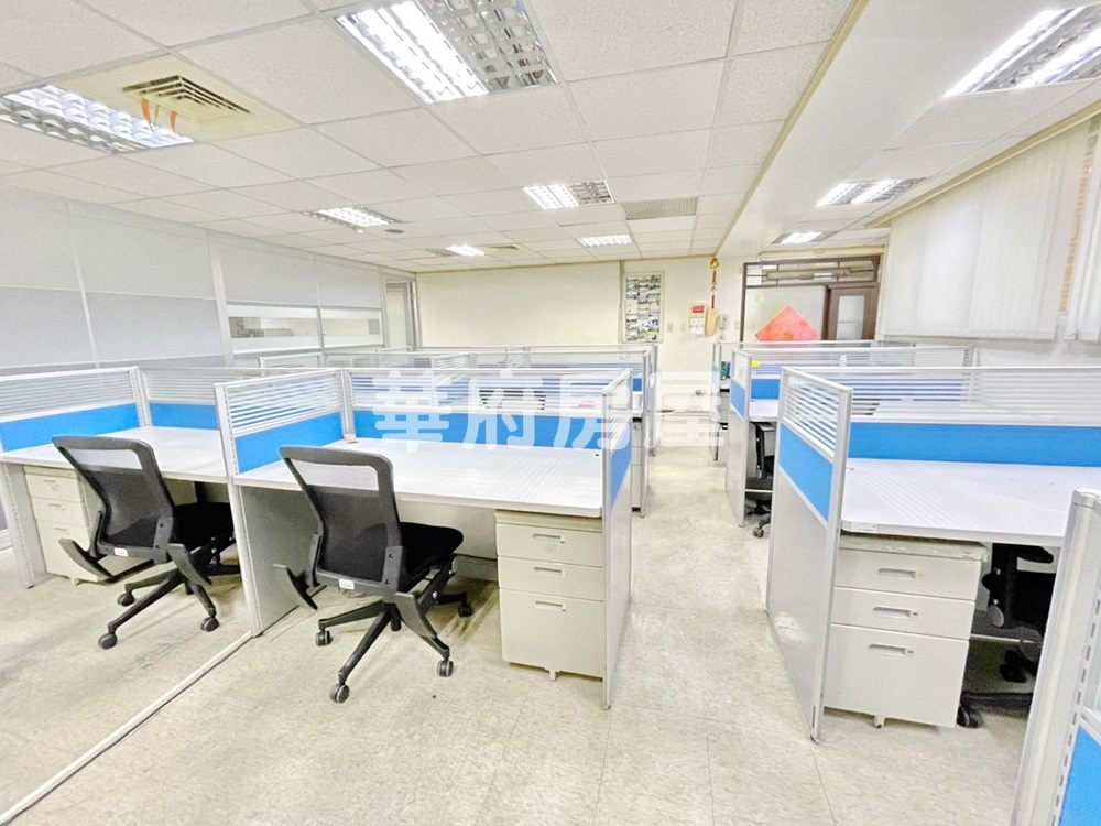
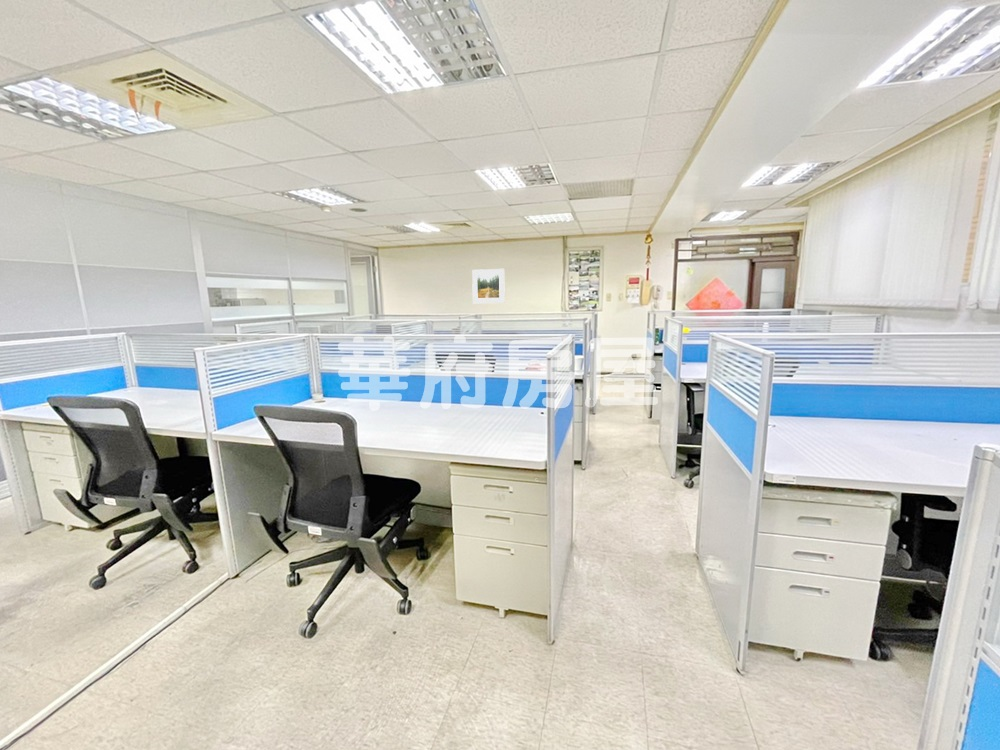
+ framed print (488, 286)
